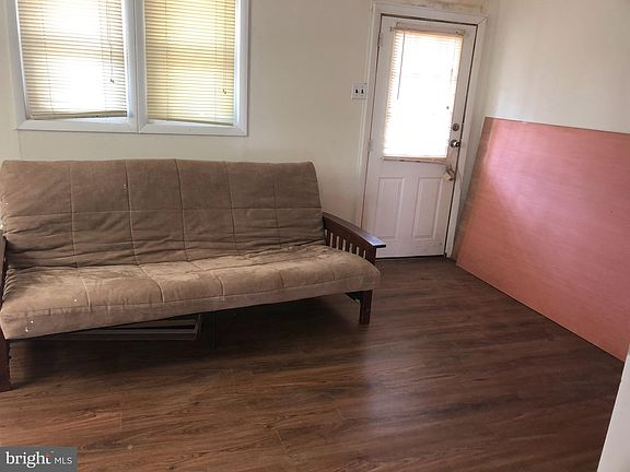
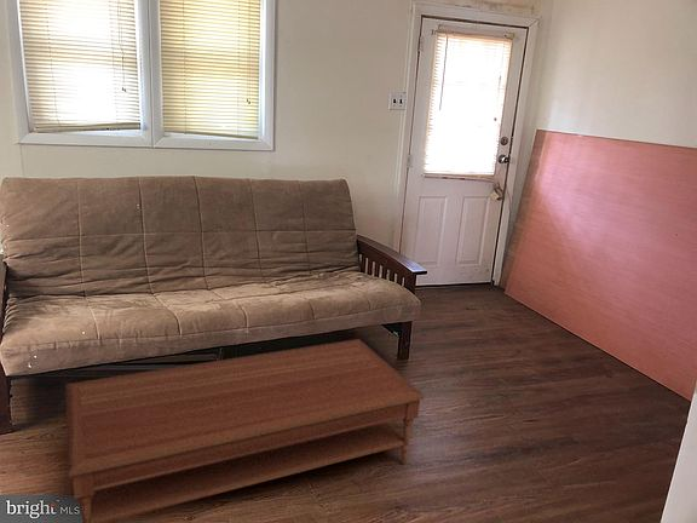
+ coffee table (247, 426)
